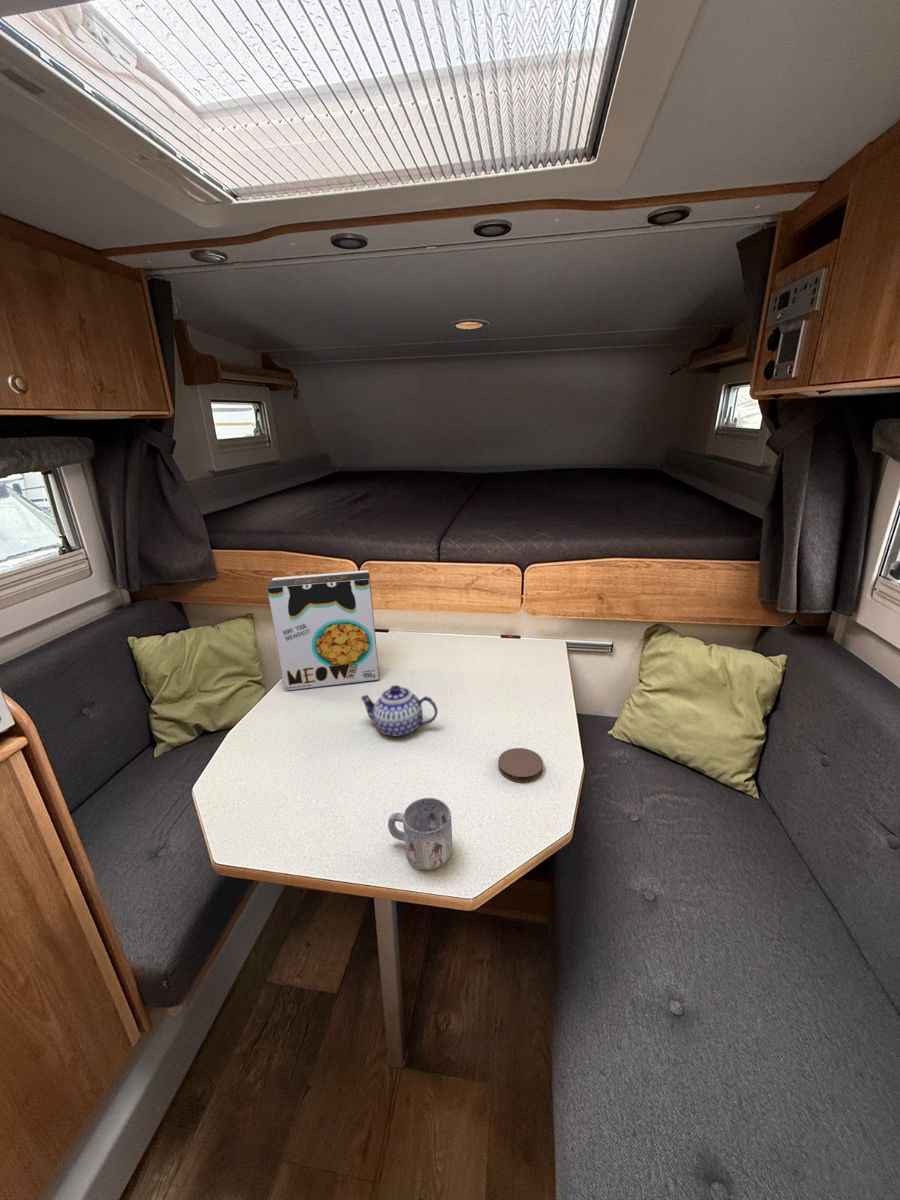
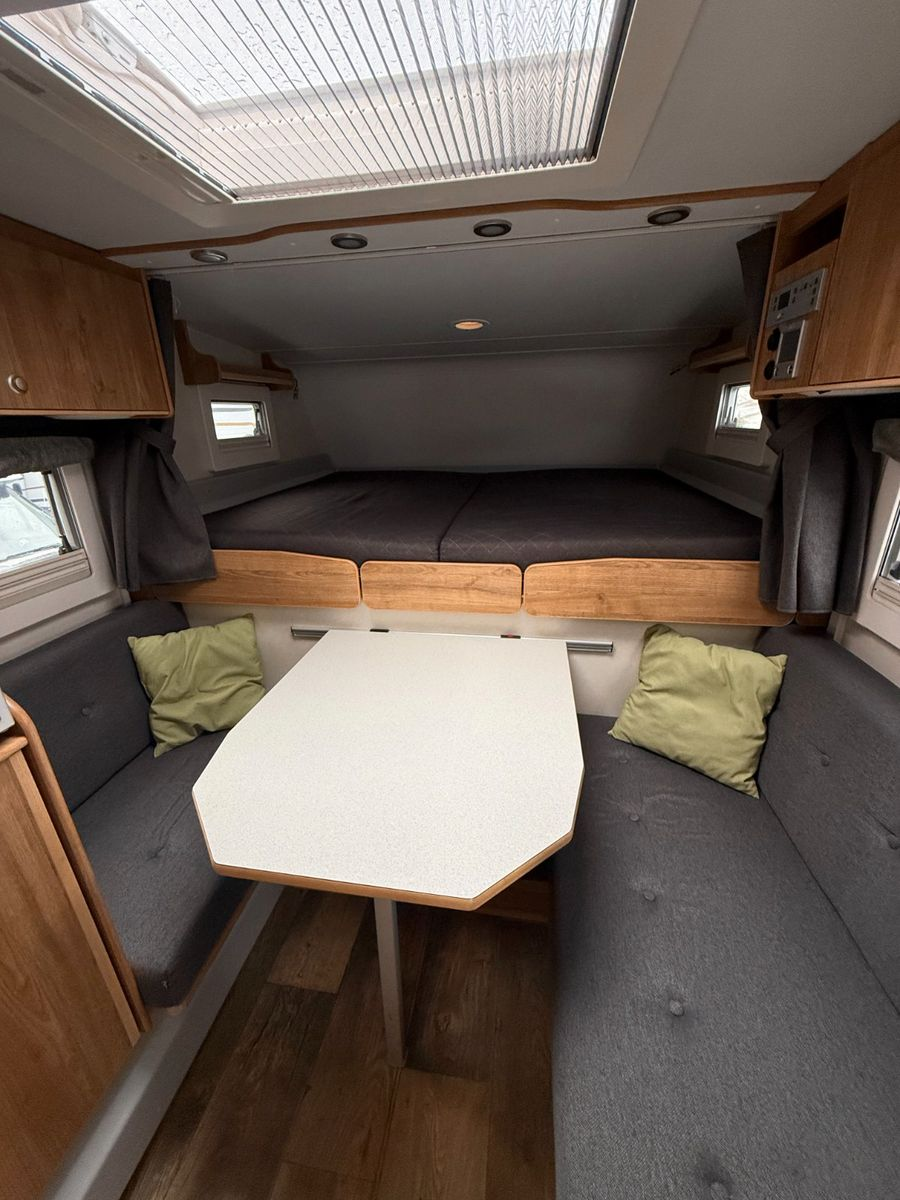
- mug (418, 831)
- coaster (520, 764)
- cereal box (327, 629)
- teapot (398, 706)
